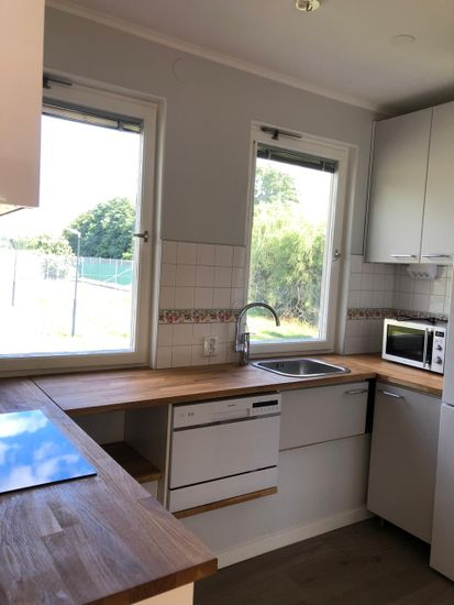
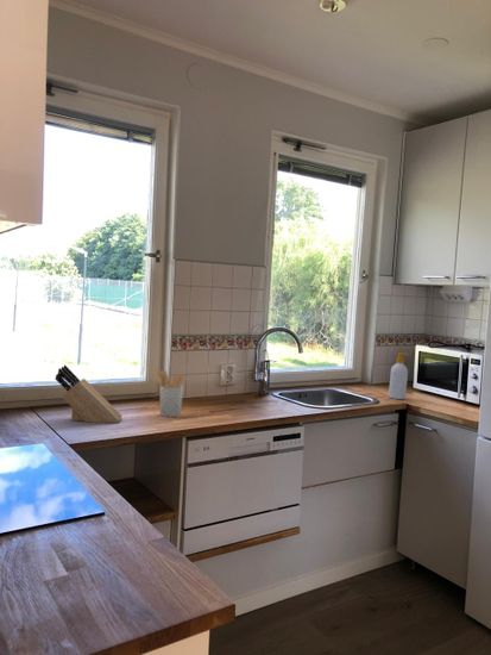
+ utensil holder (166, 392)
+ knife block (88, 393)
+ soap bottle (399, 375)
